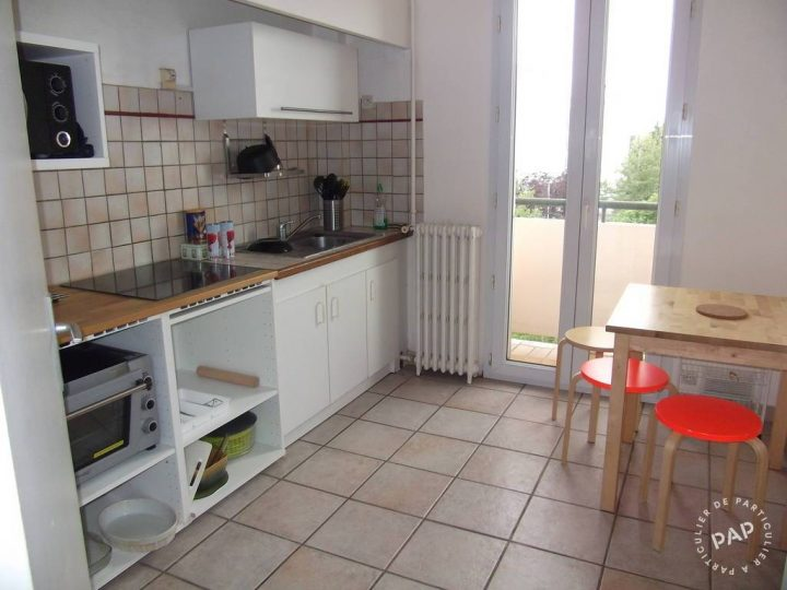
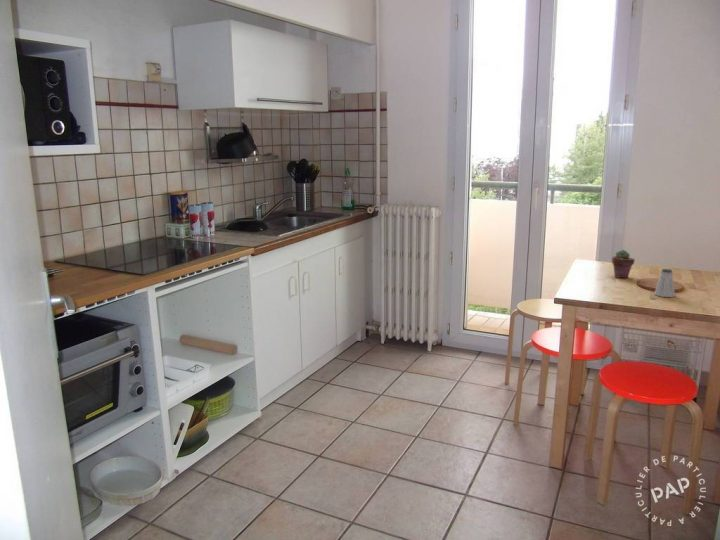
+ saltshaker (665, 282)
+ potted succulent (622, 263)
